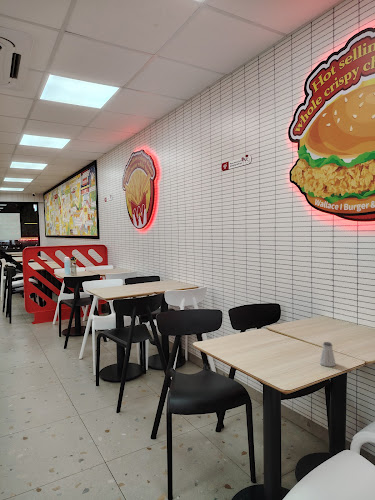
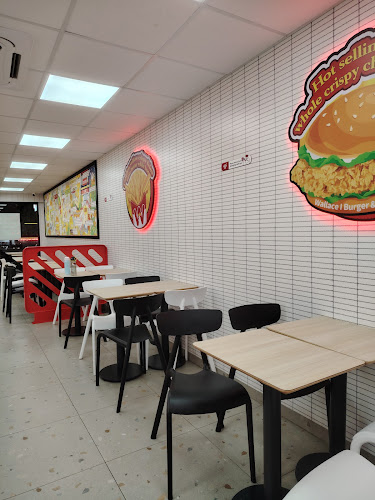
- saltshaker (327, 353)
